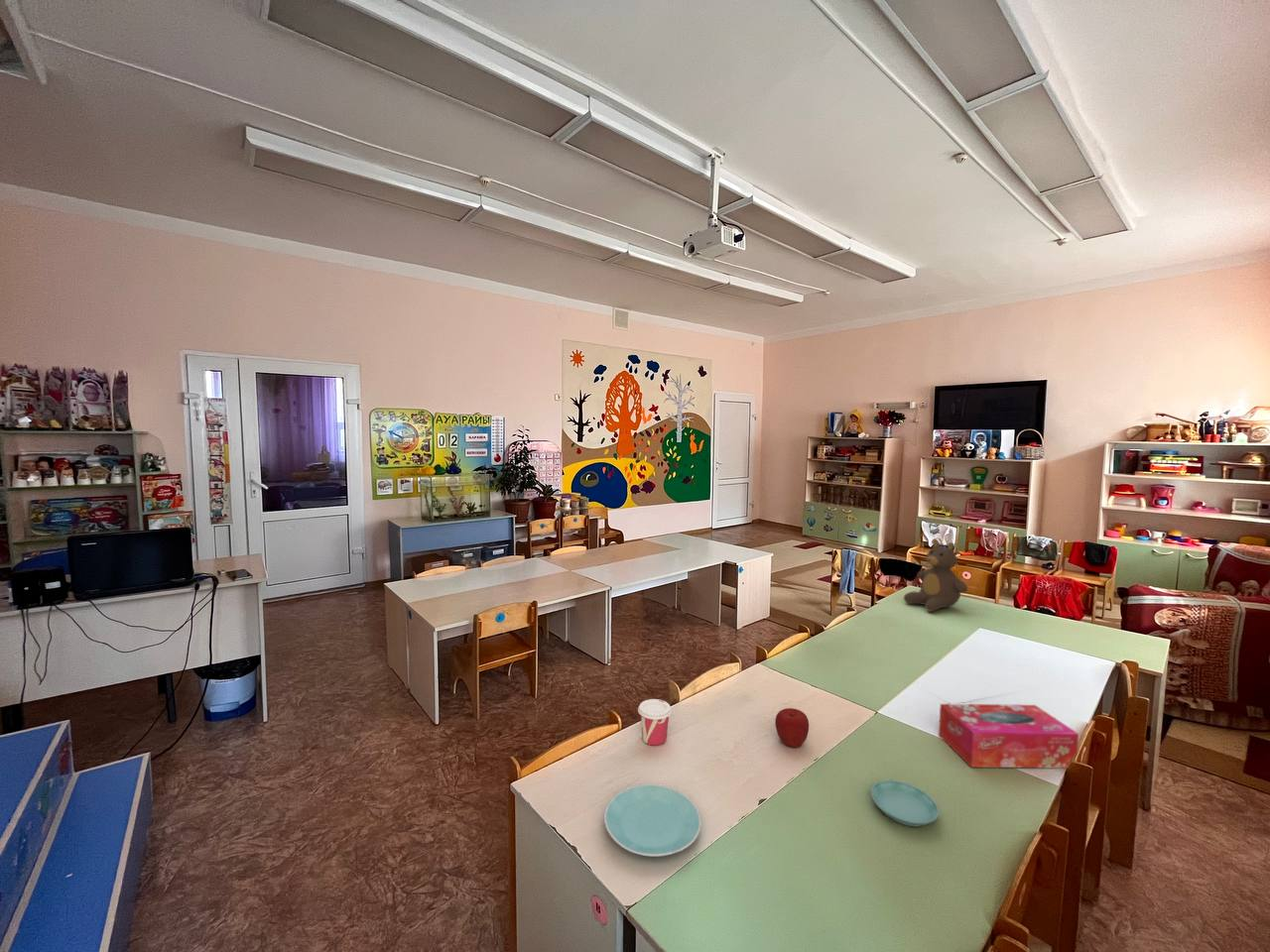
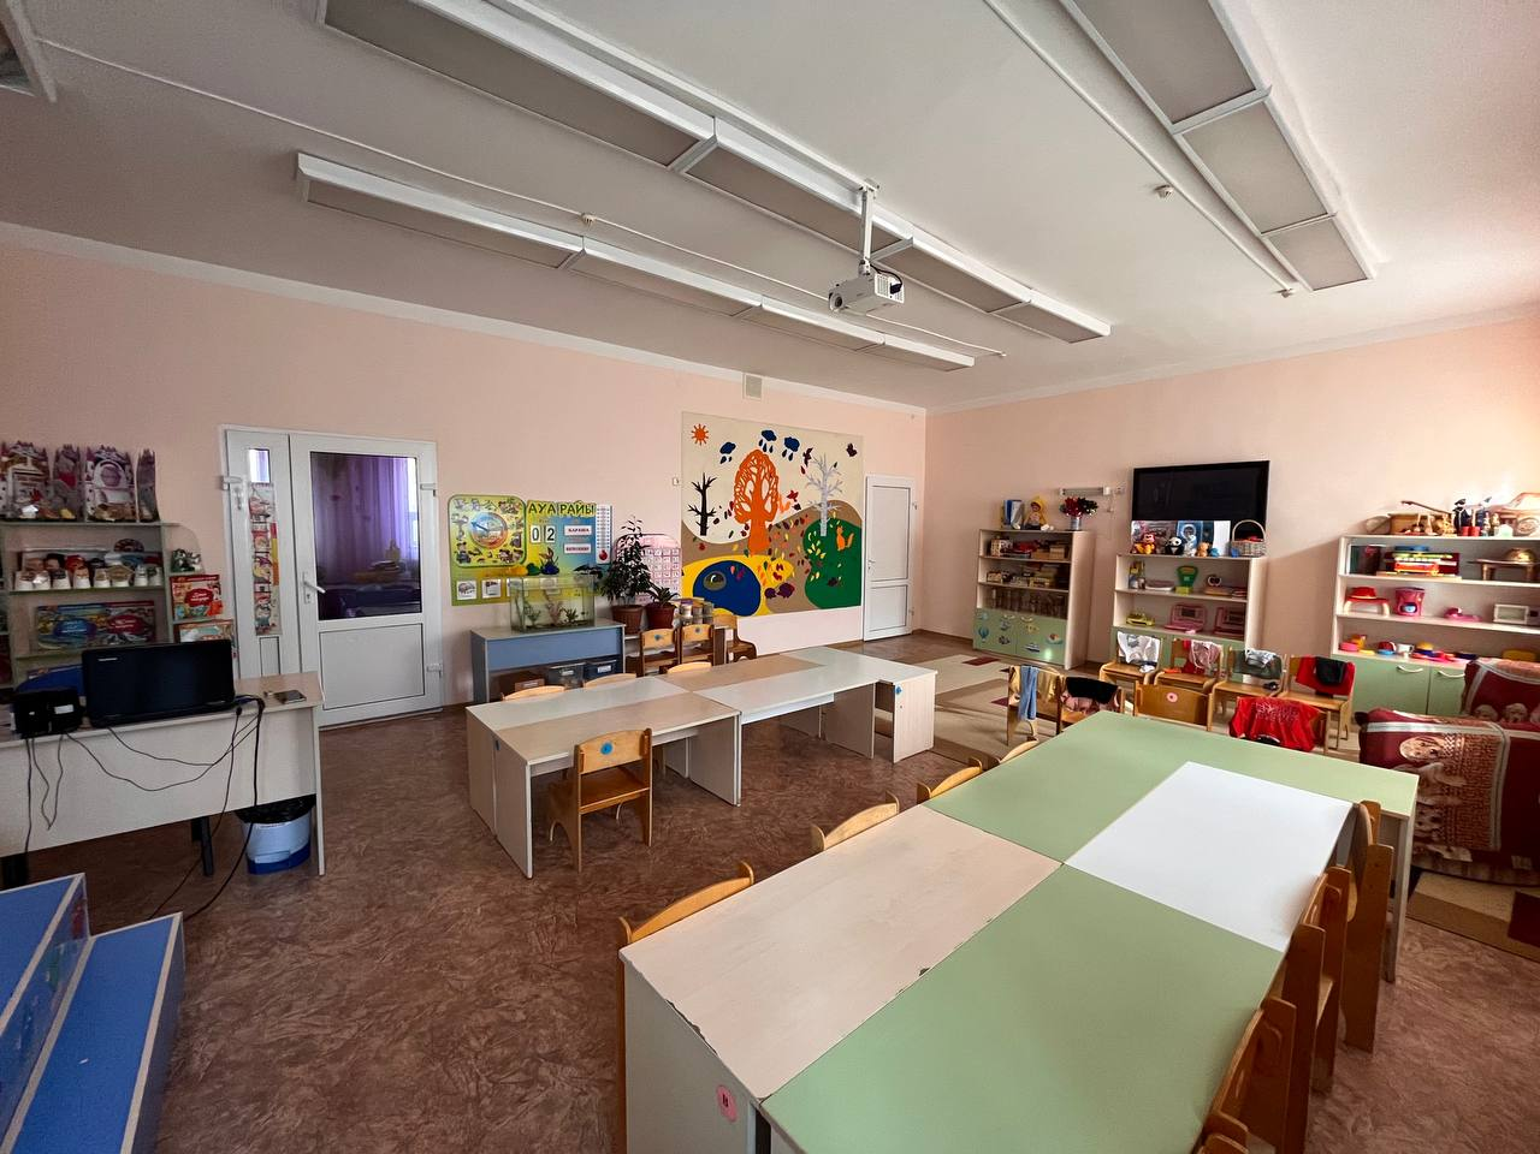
- apple (792, 727)
- teddy bear (934, 573)
- cup (654, 722)
- plate (652, 821)
- saucer (903, 805)
- tissue box (1004, 734)
